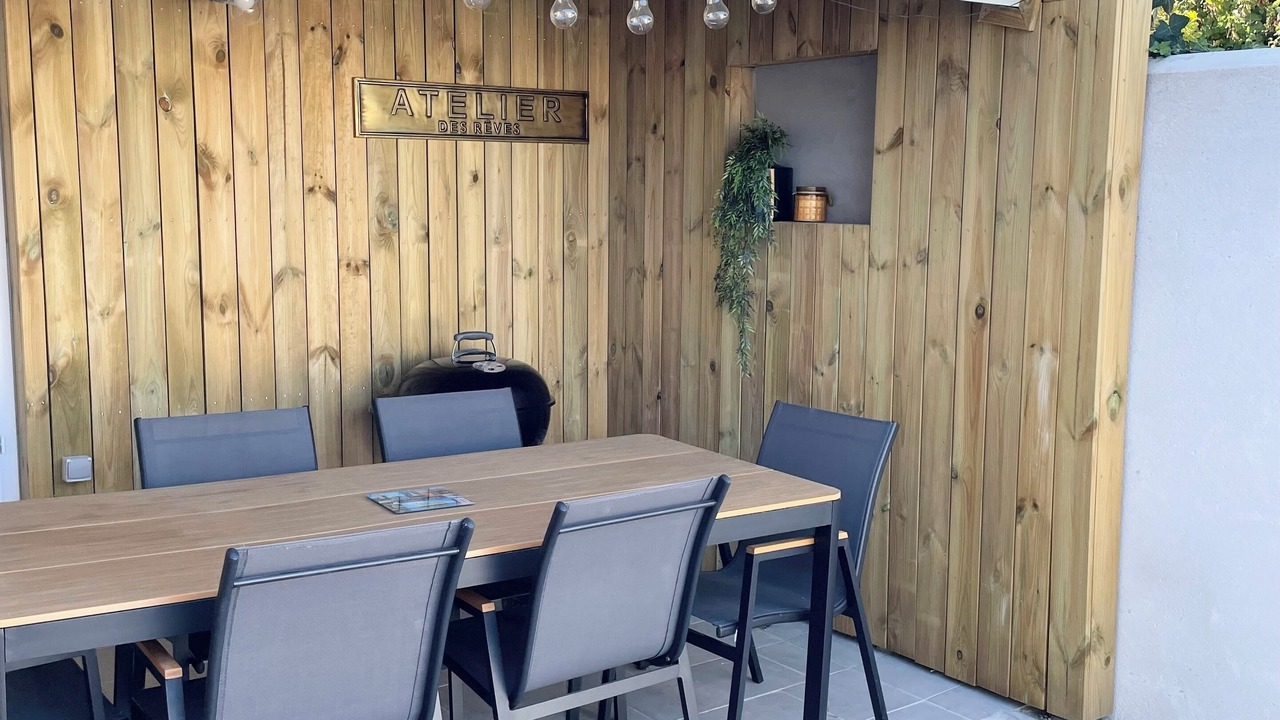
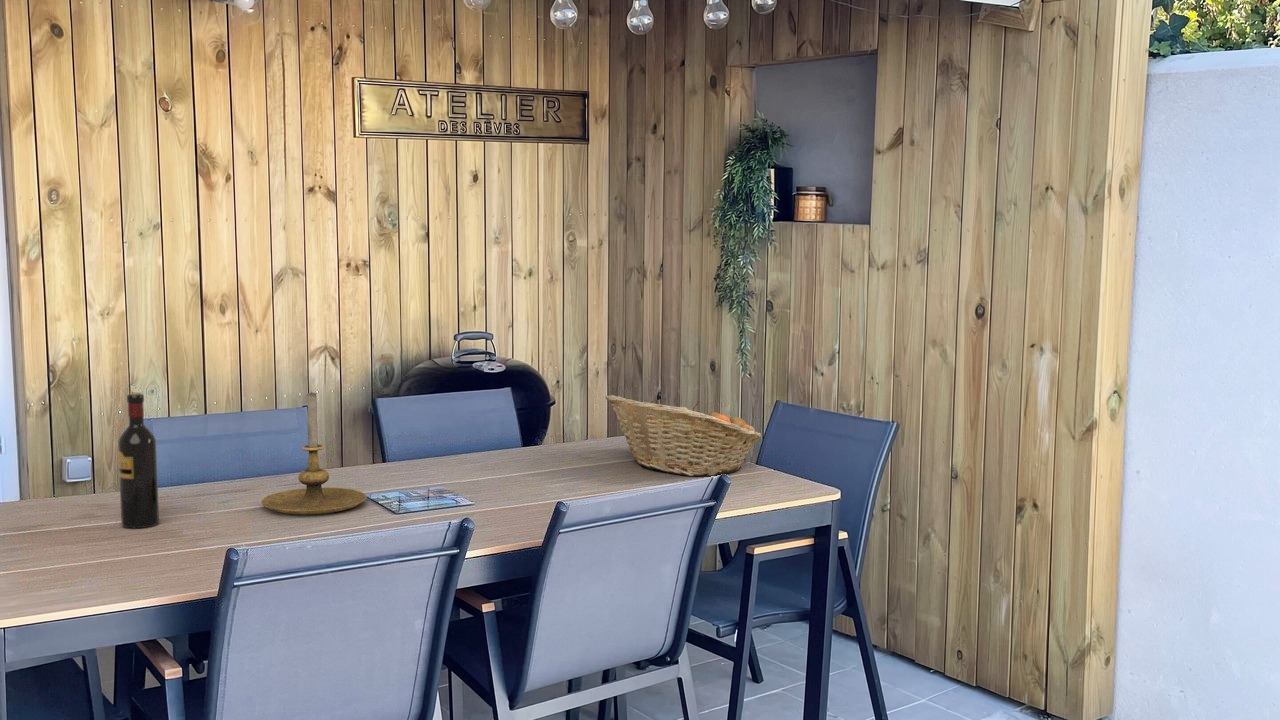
+ fruit basket (681, 430)
+ candle holder (313, 448)
+ wine bottle (137, 458)
